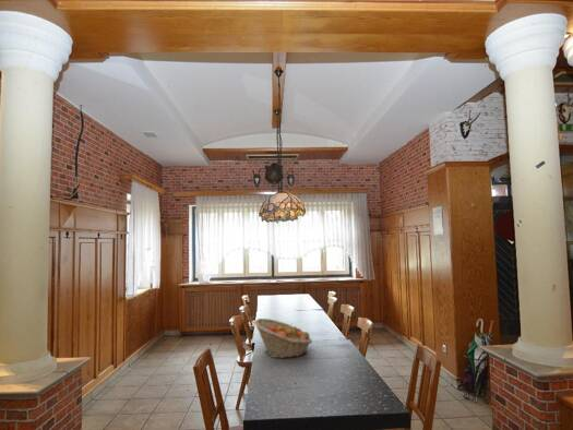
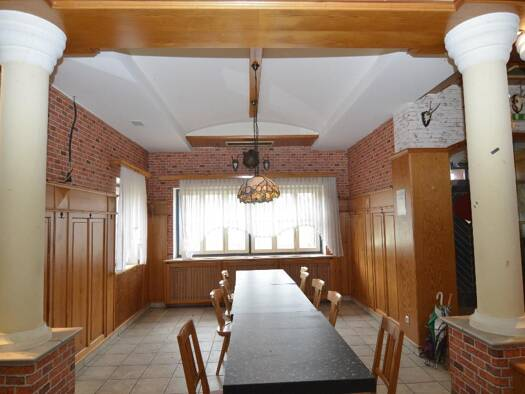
- fruit basket (283, 335)
